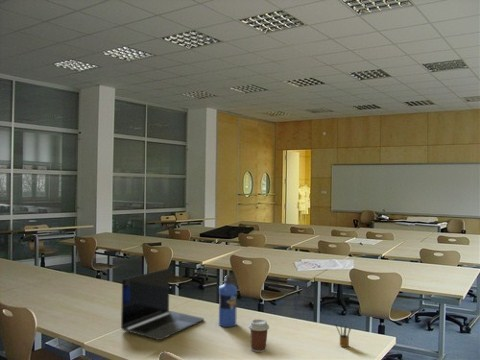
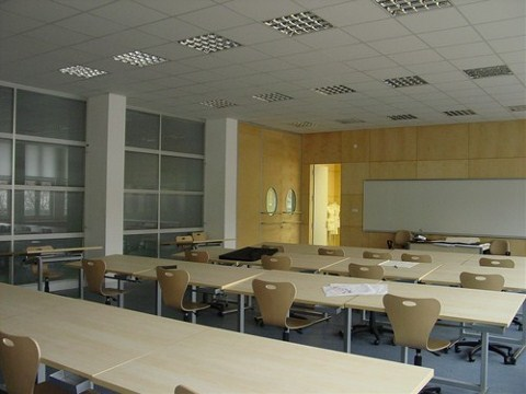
- laptop (164, 300)
- pencil box (343, 334)
- water bottle (227, 299)
- coffee cup (258, 335)
